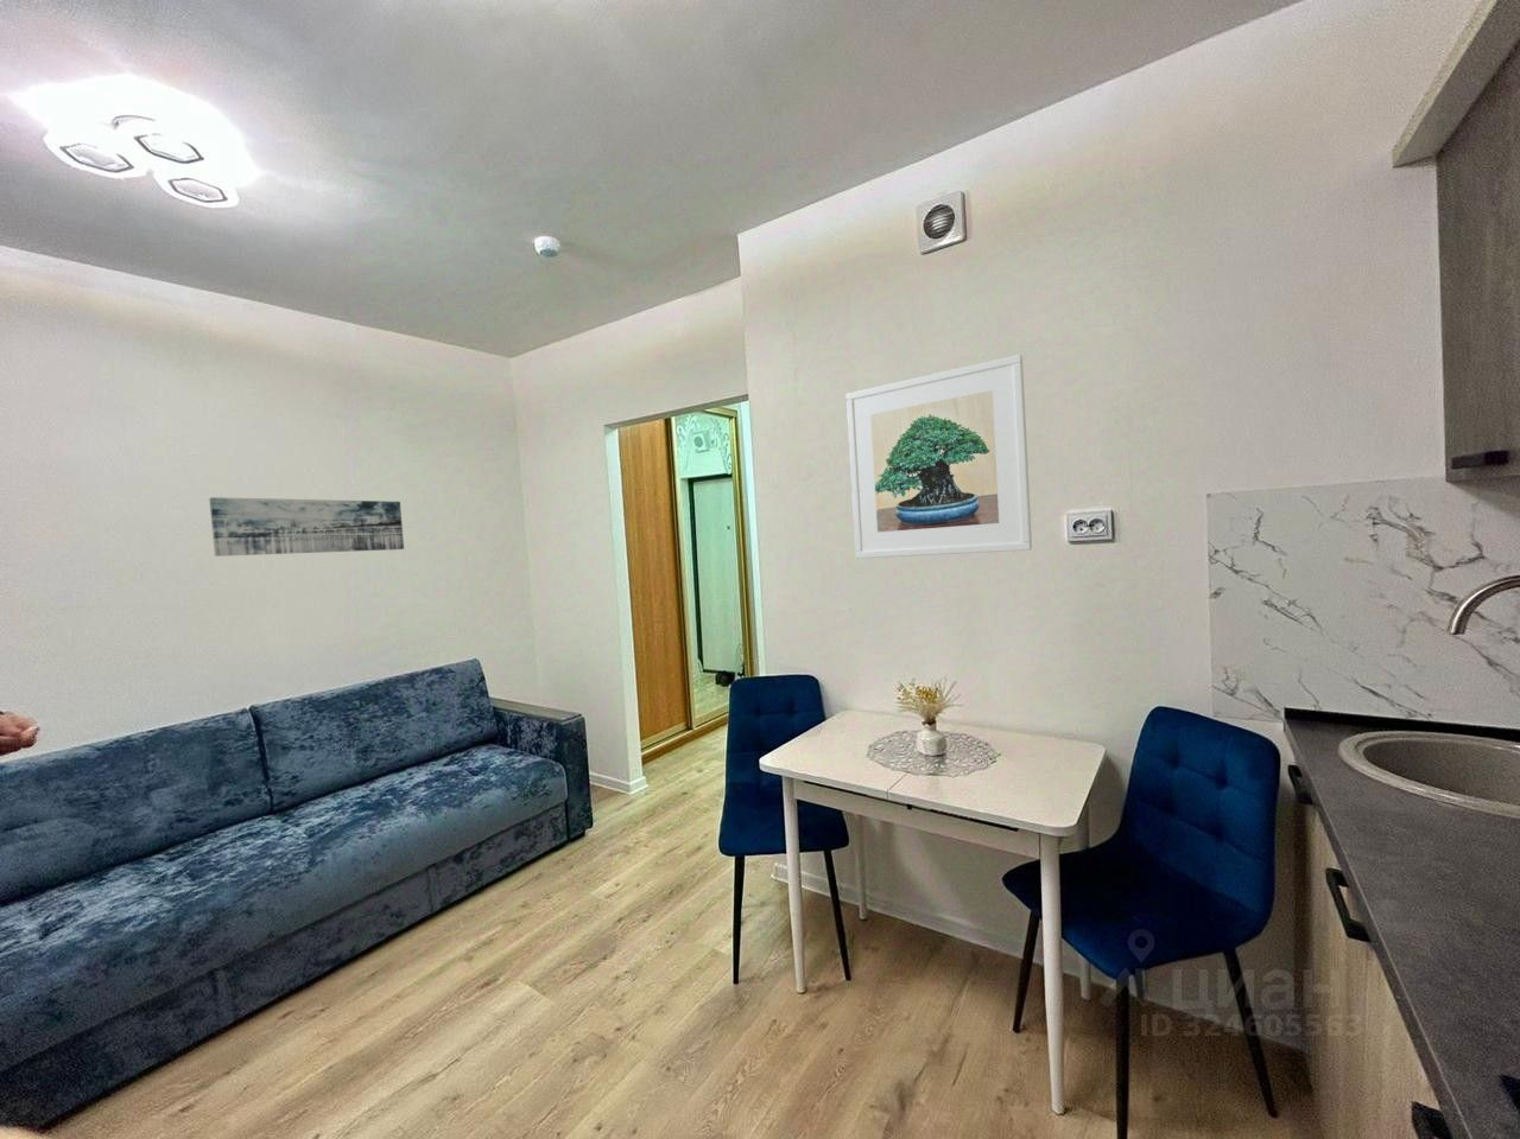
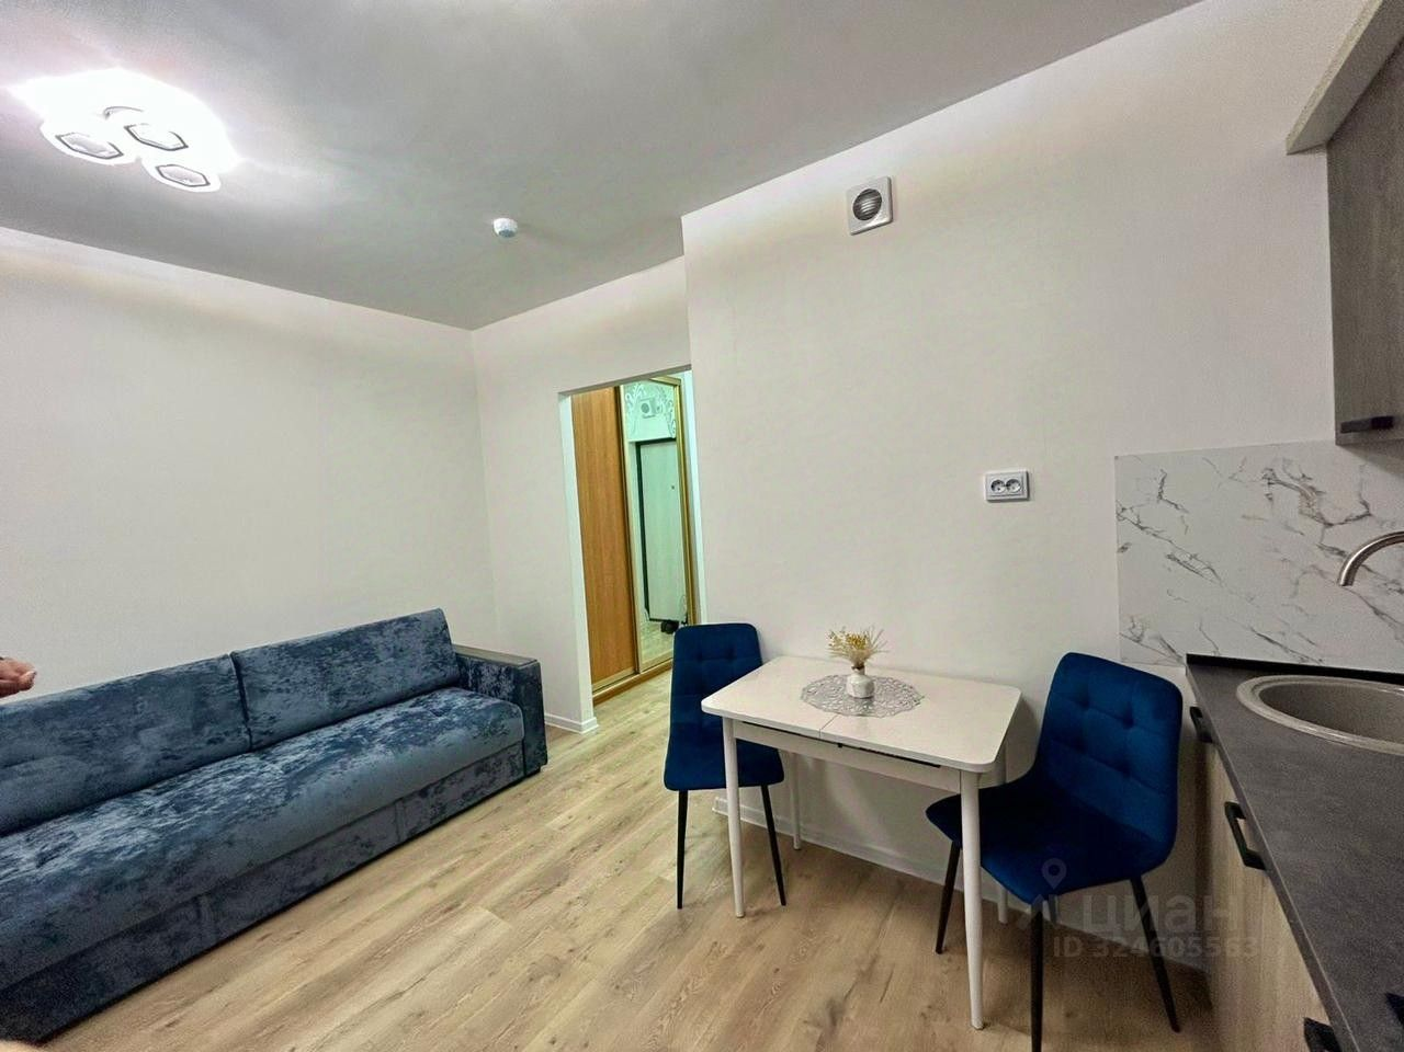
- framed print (931, 465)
- wall art (316, 525)
